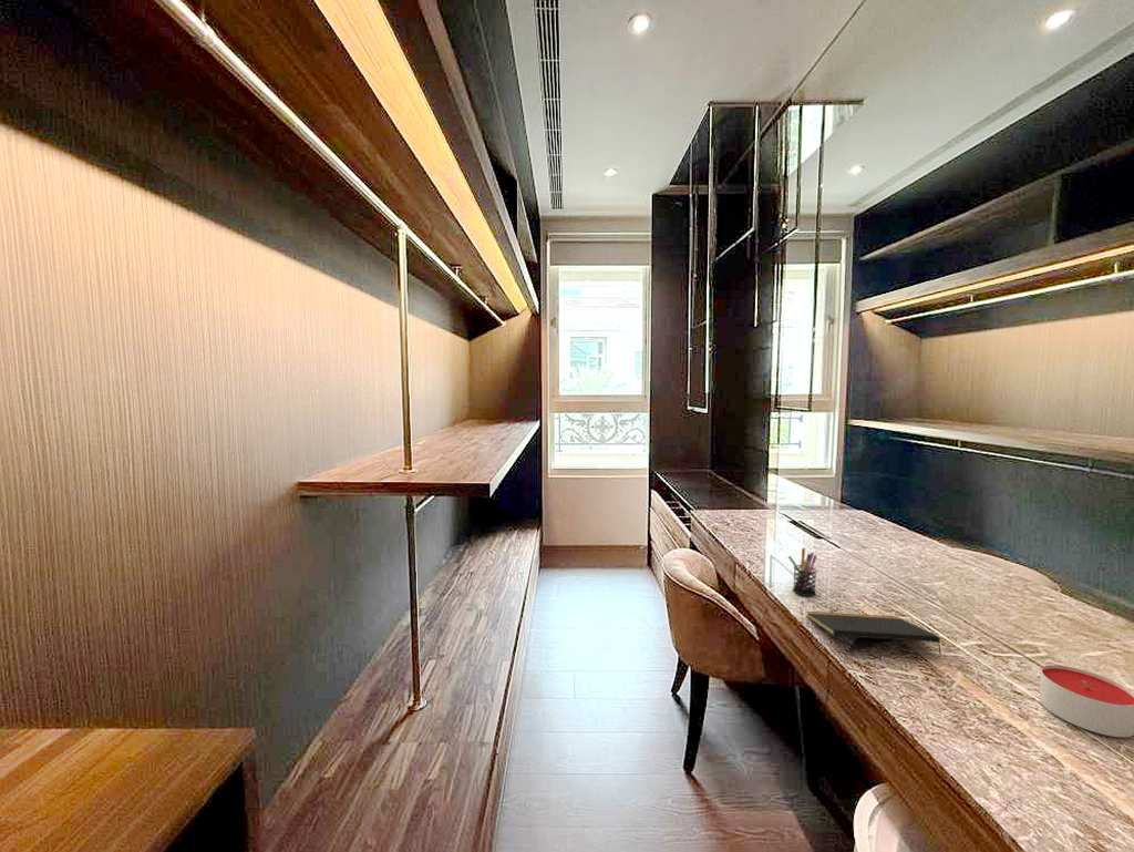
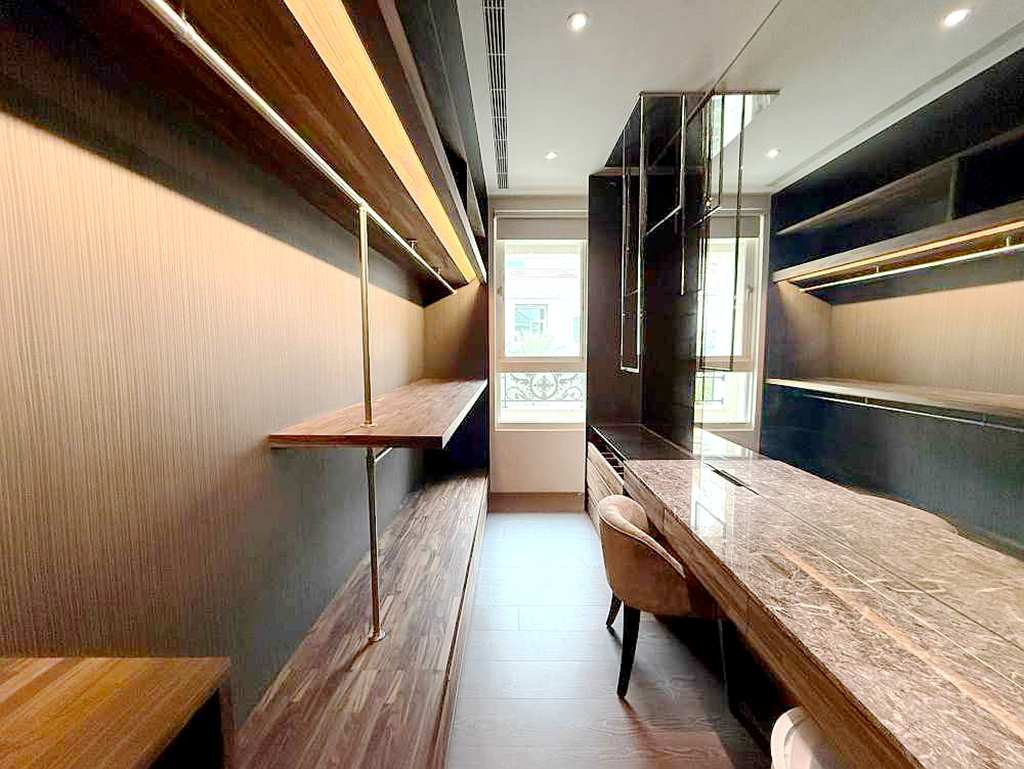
- pen holder (802, 571)
- notepad (866, 625)
- candle (1085, 697)
